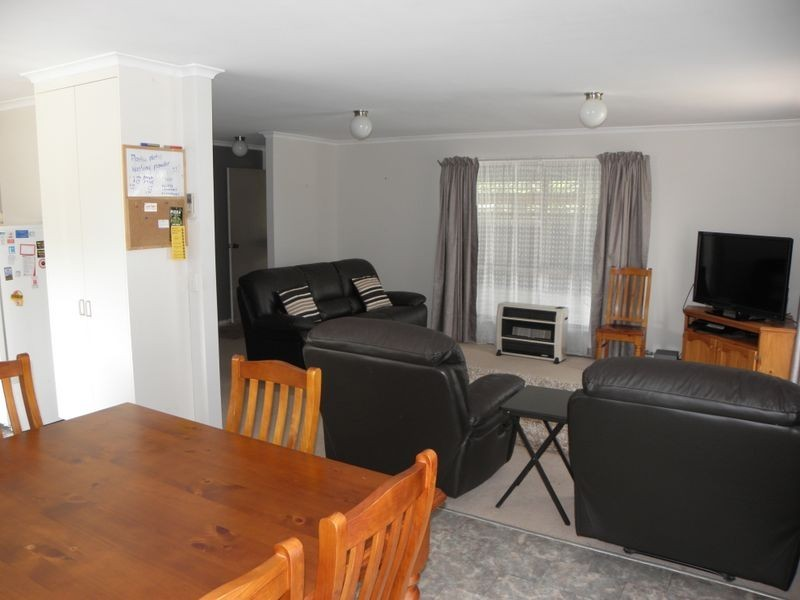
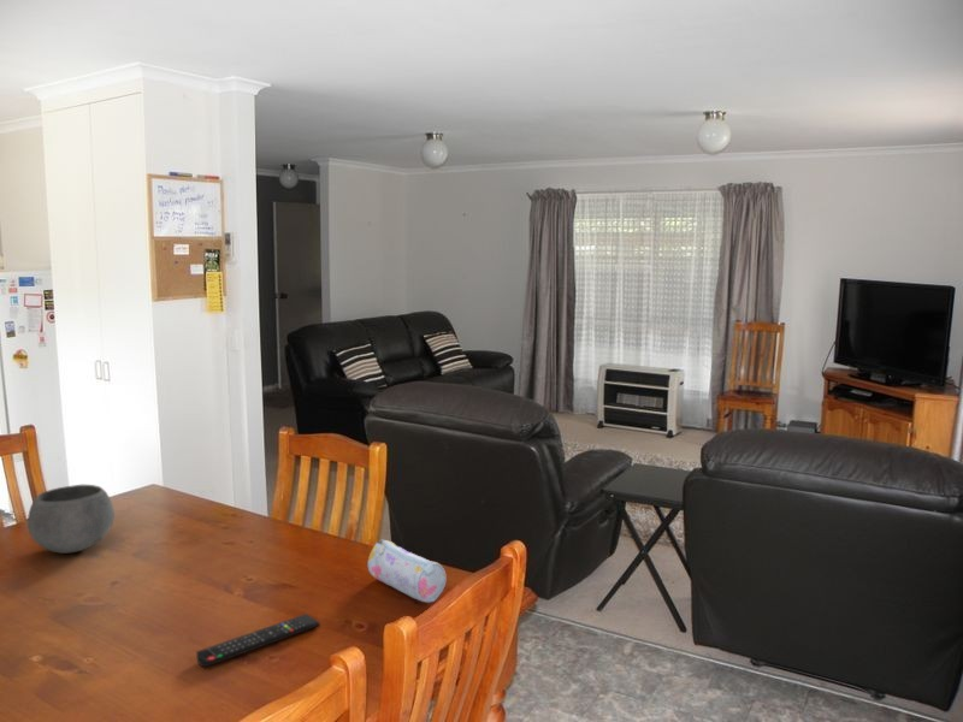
+ remote control (259, 639)
+ pencil case (406, 569)
+ bowl (72, 520)
